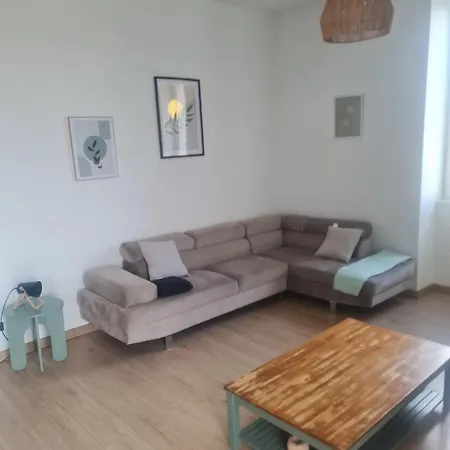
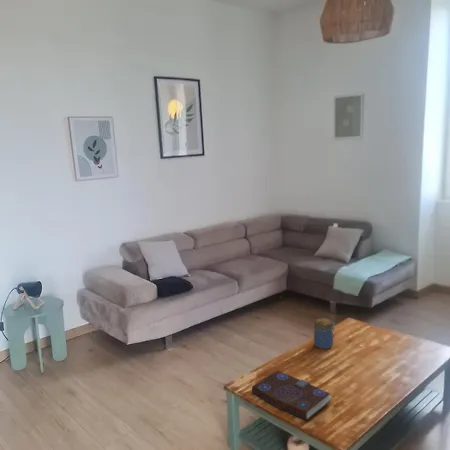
+ book (290, 392)
+ jar (324, 333)
